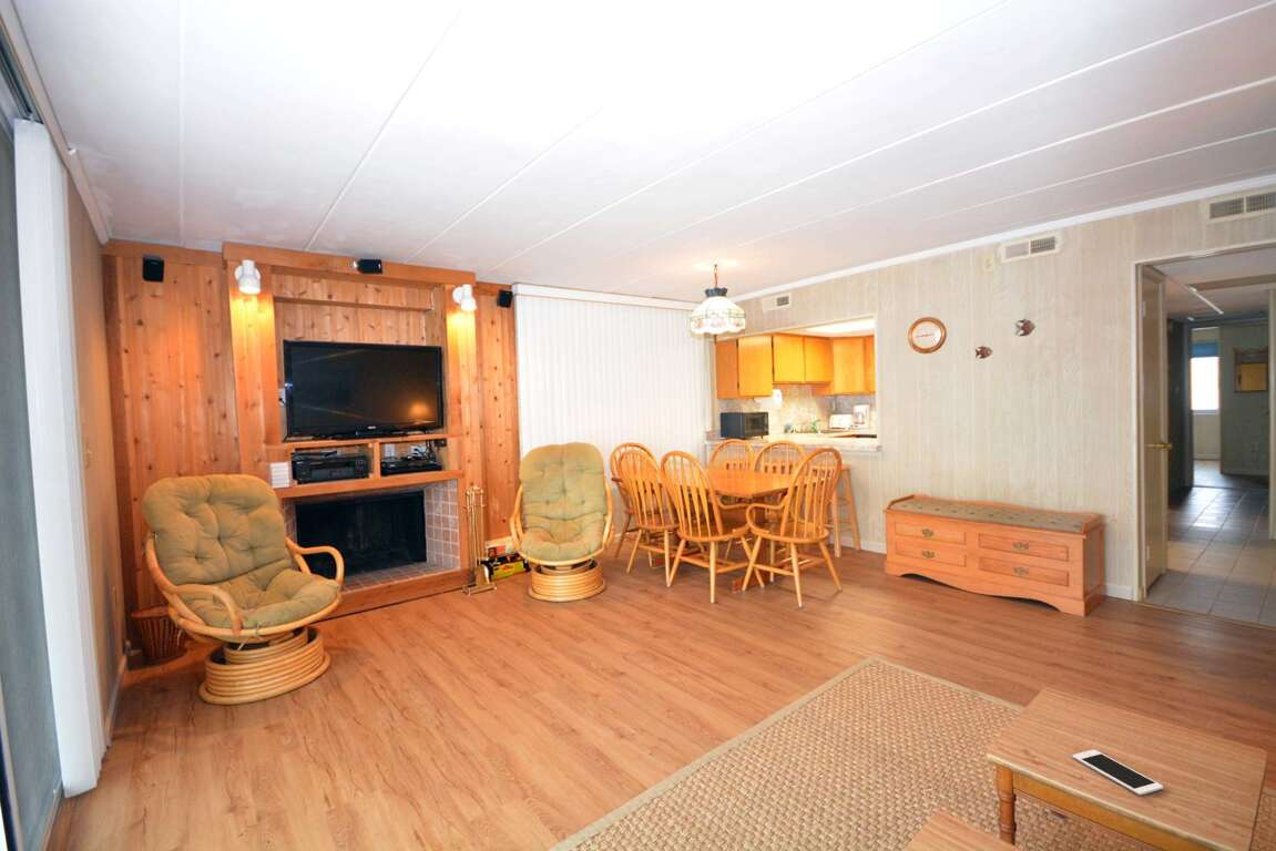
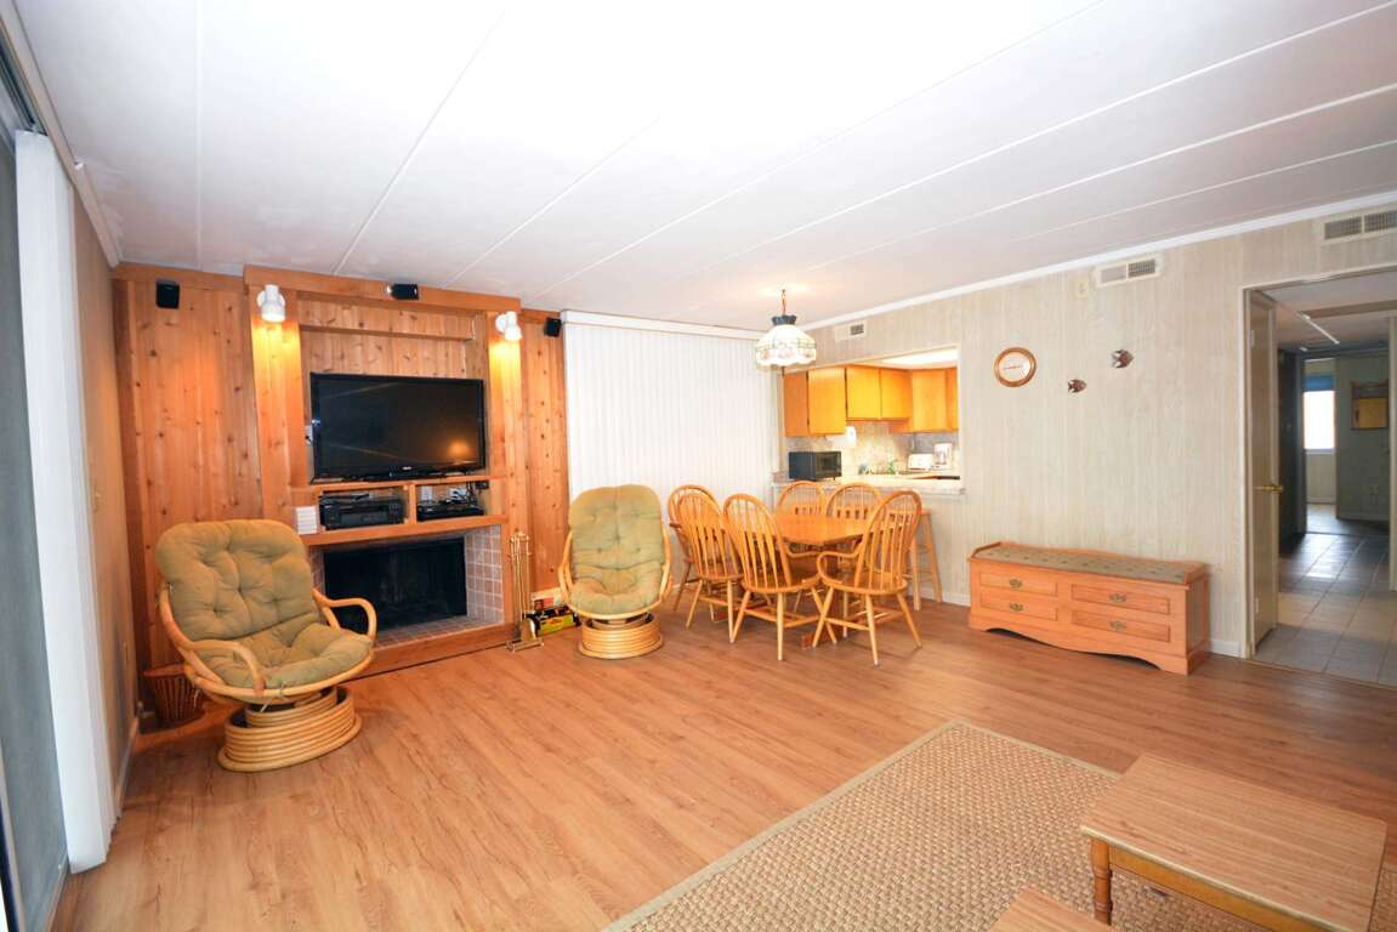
- cell phone (1115, 770)
